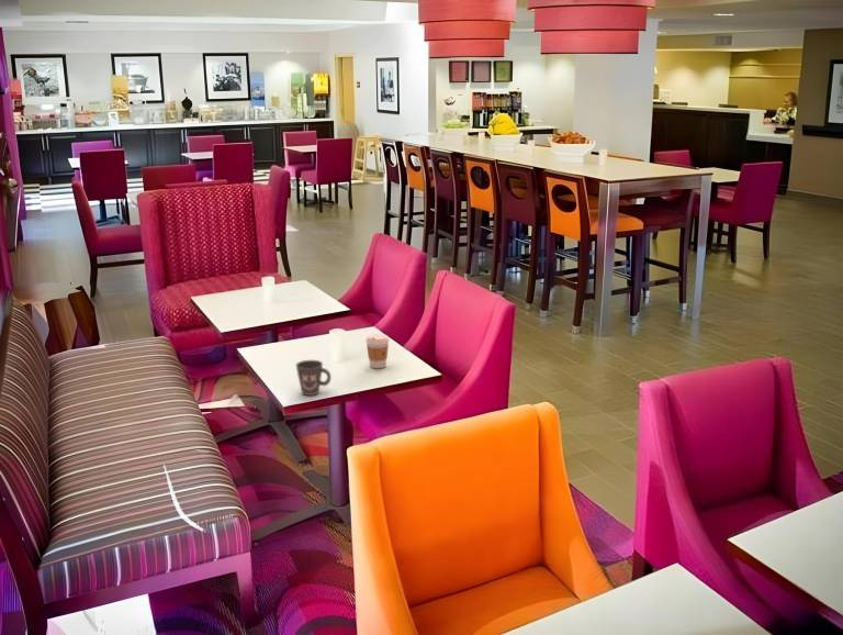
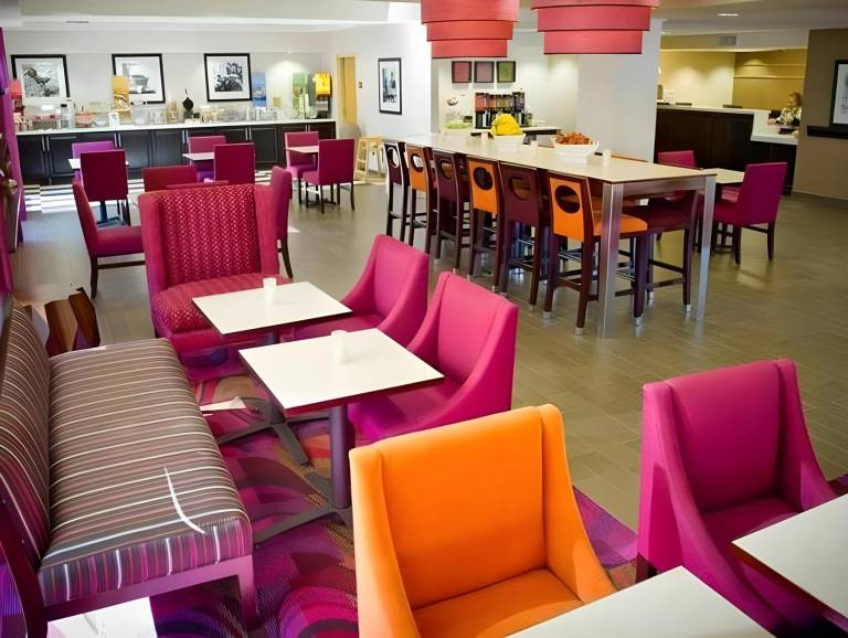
- mug (313, 378)
- coffee cup (378, 350)
